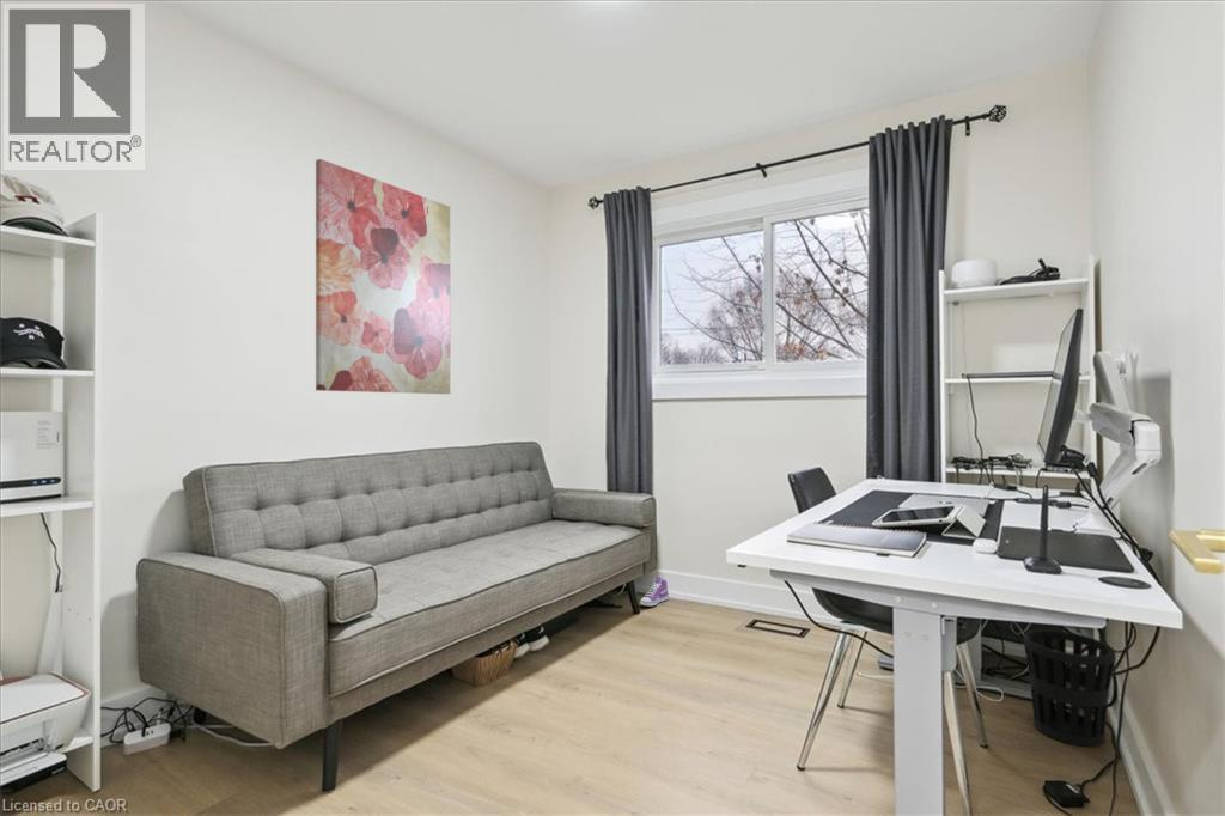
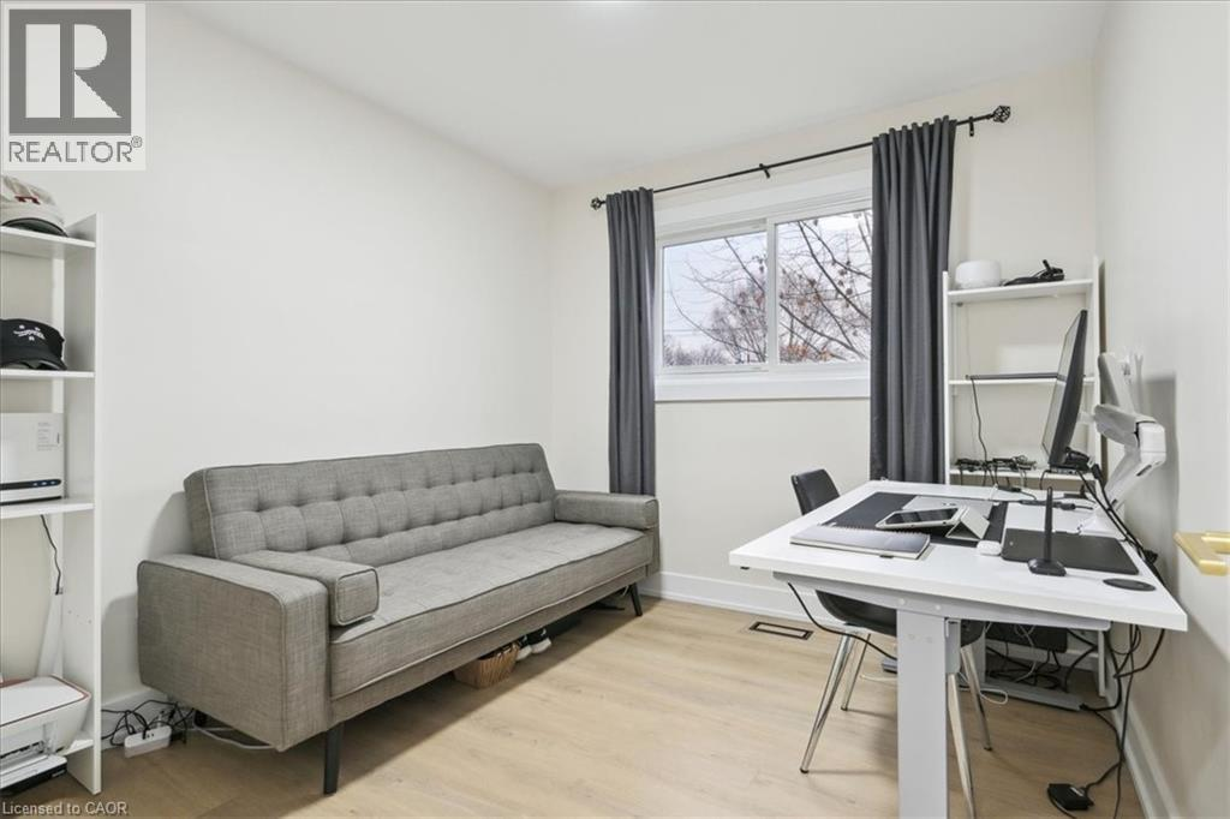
- wastebasket (1067, 688)
- wall art (390, 288)
- sneaker (653, 590)
